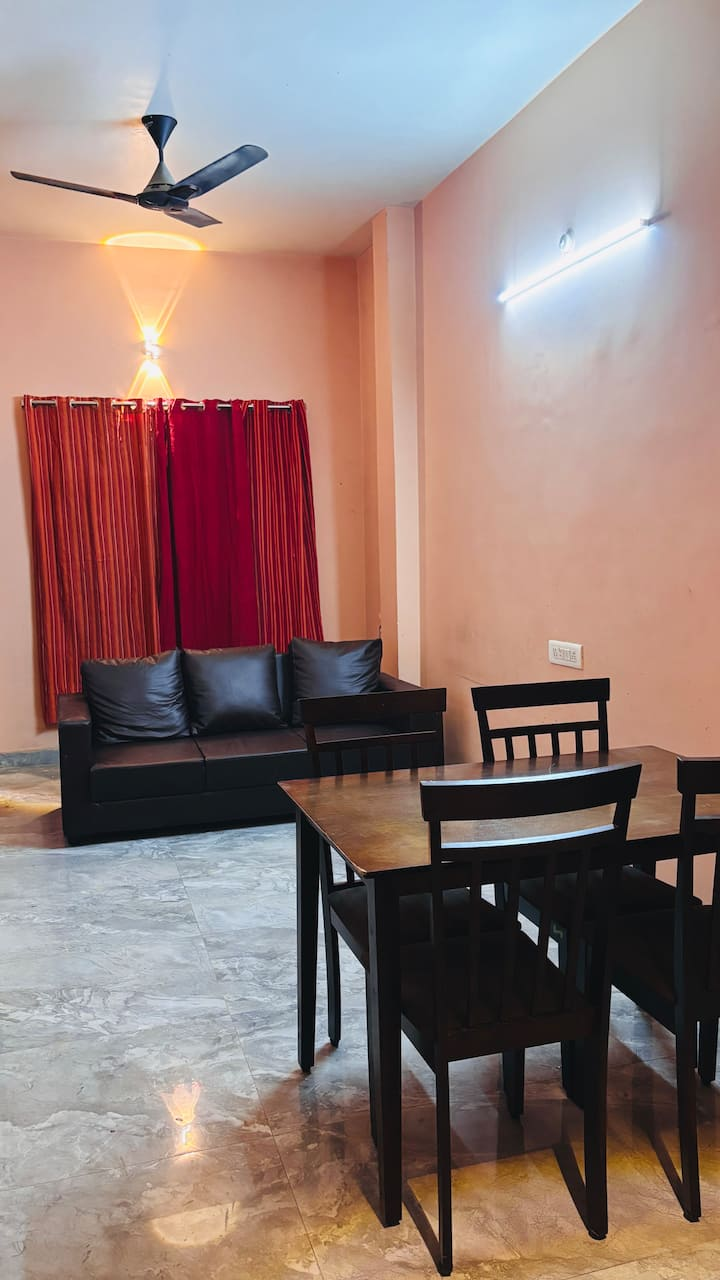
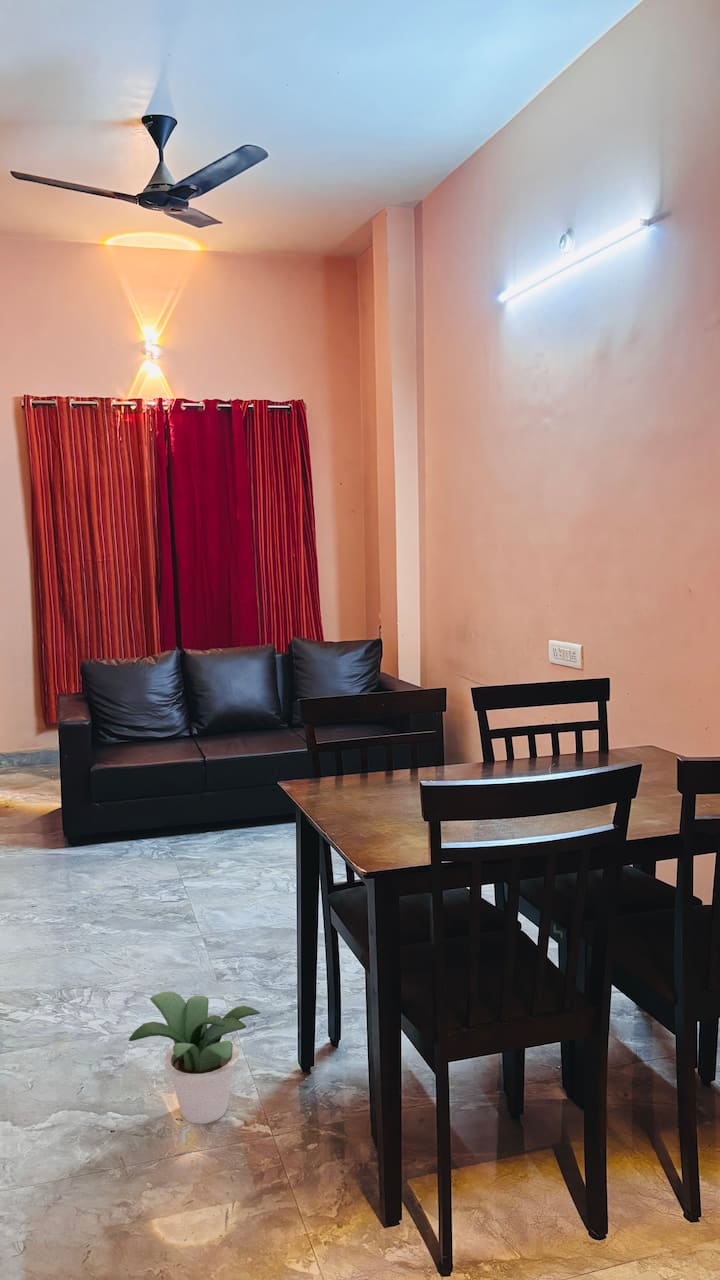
+ potted plant (192, 1059)
